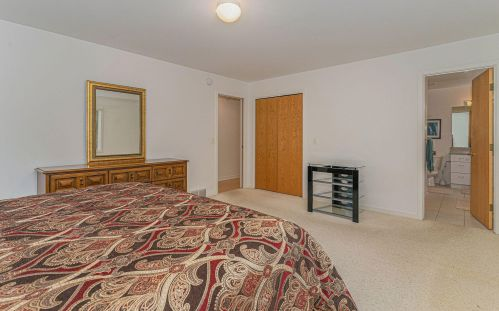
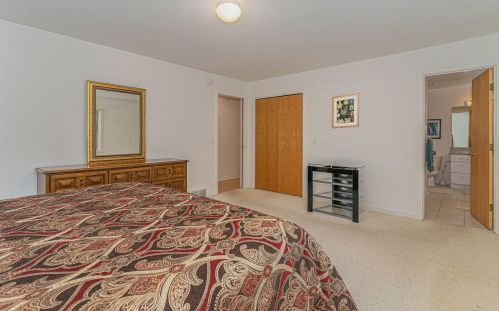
+ wall art (345, 111)
